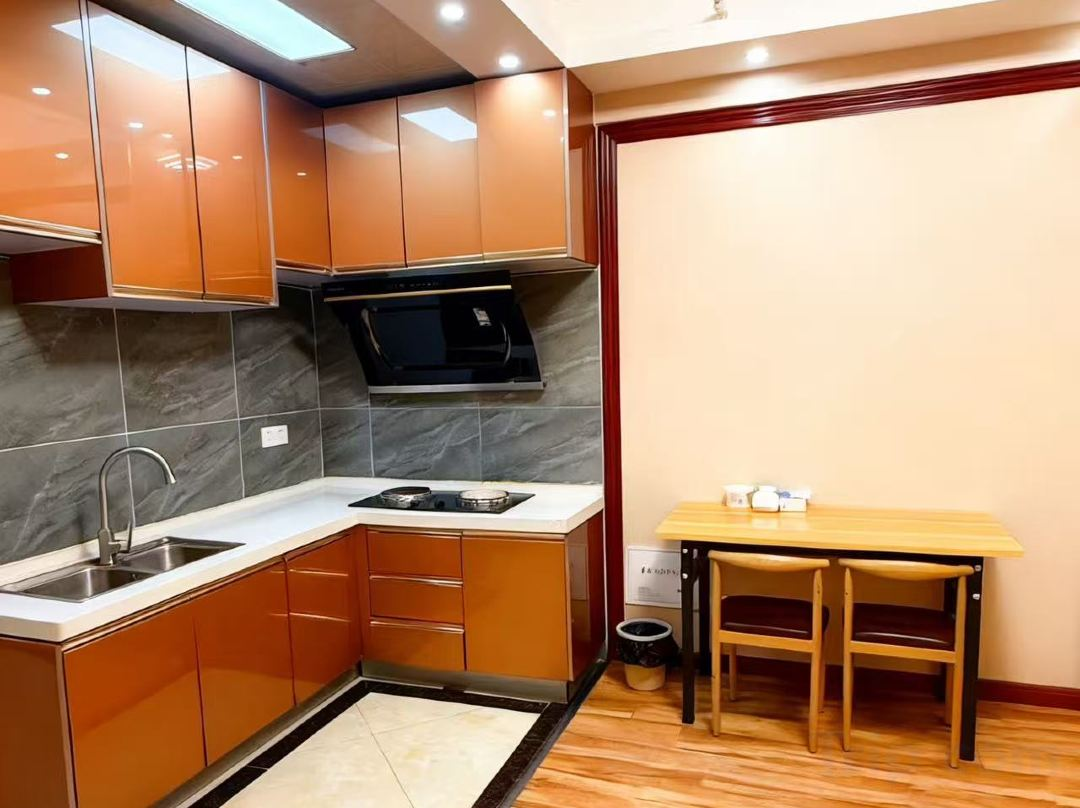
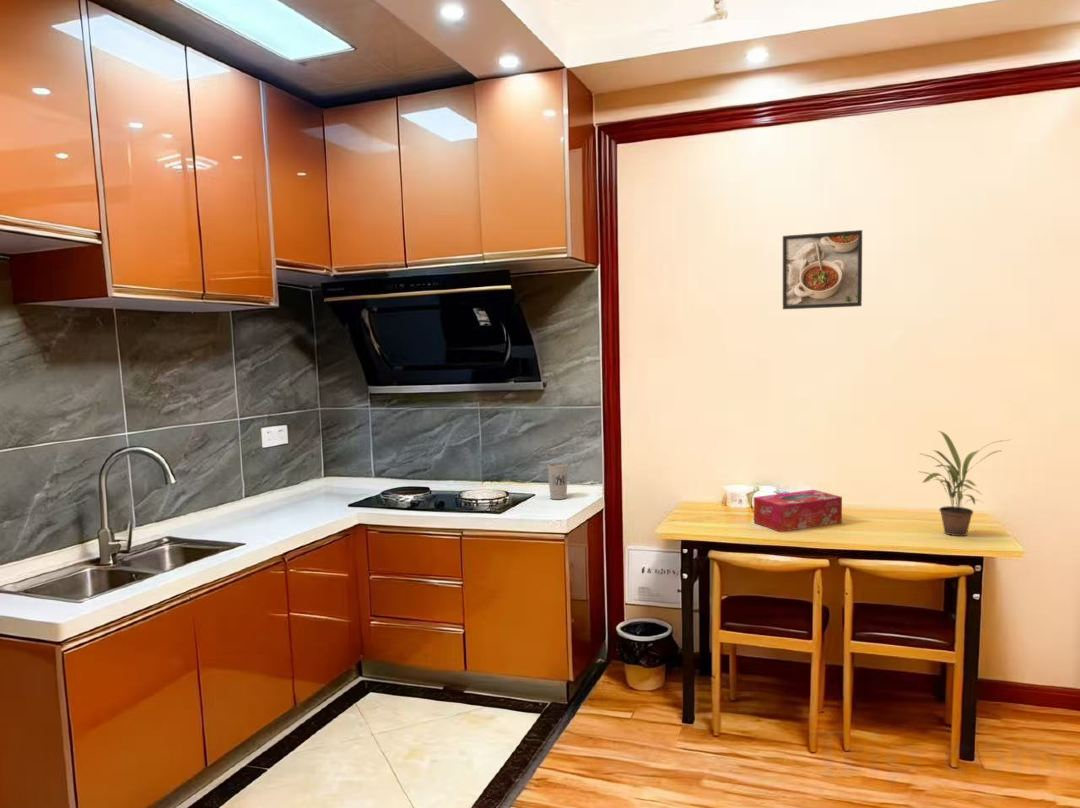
+ cup (558, 481)
+ potted plant (962, 484)
+ tissue box (797, 509)
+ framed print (821, 270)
